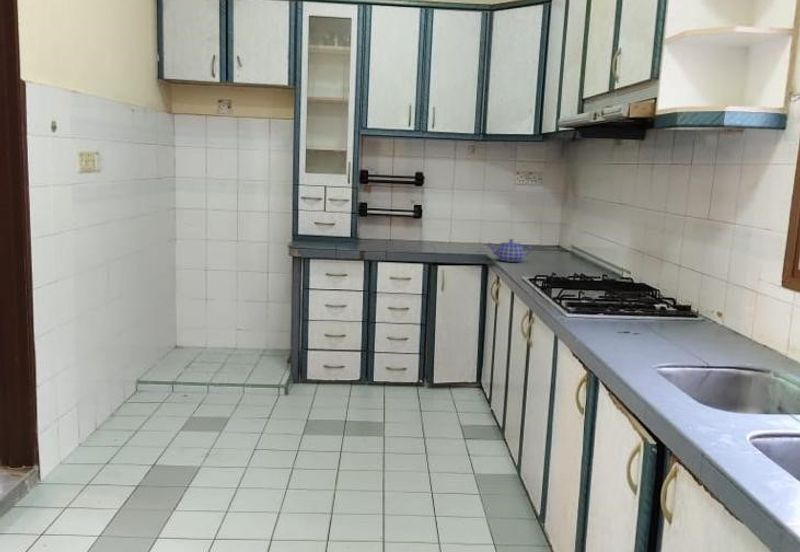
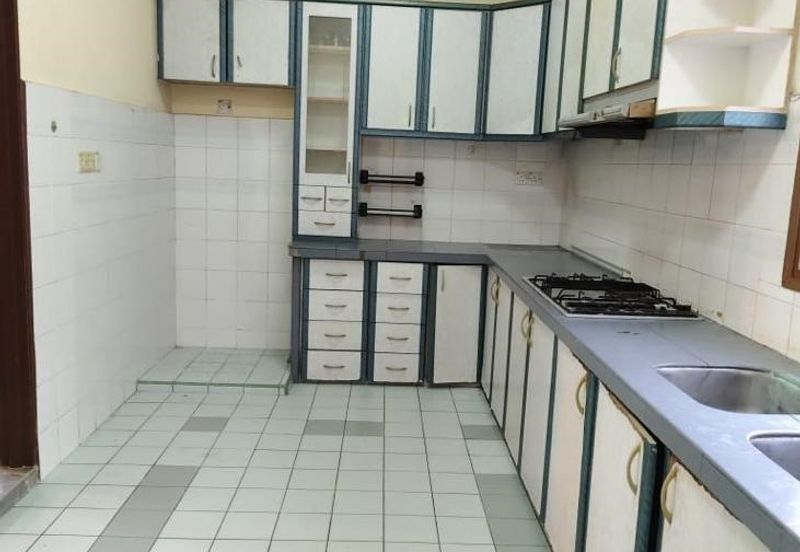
- teapot (509, 249)
